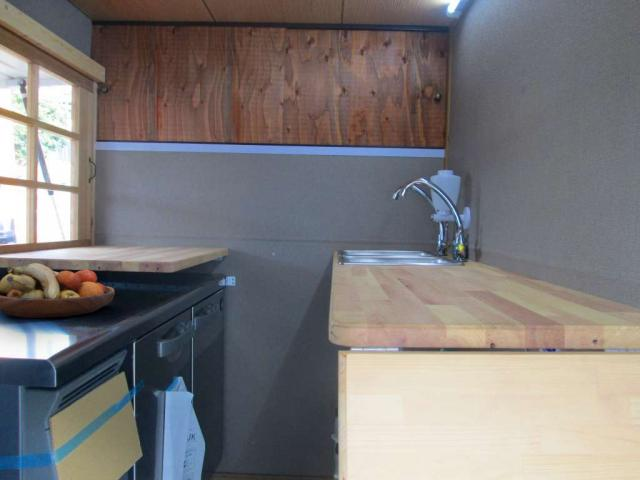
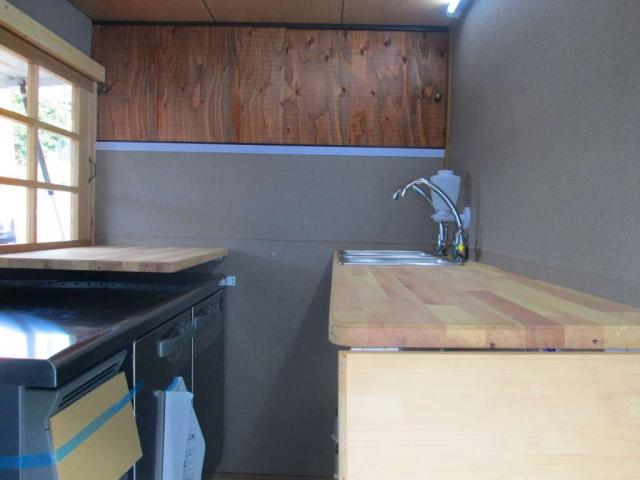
- fruit bowl (55, 286)
